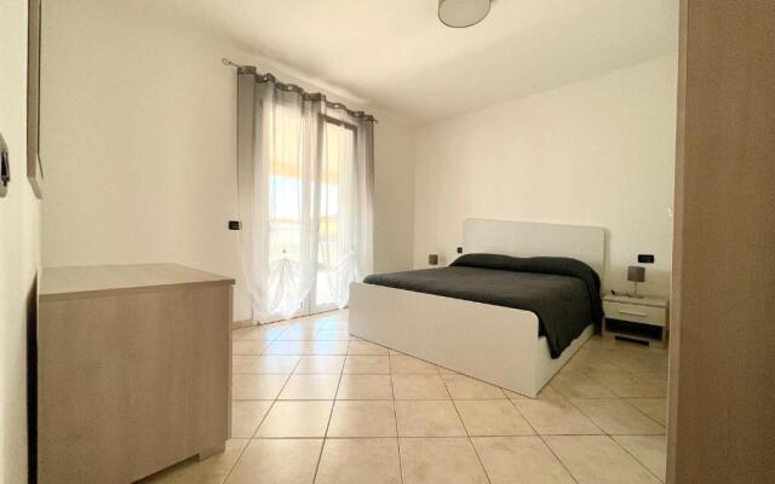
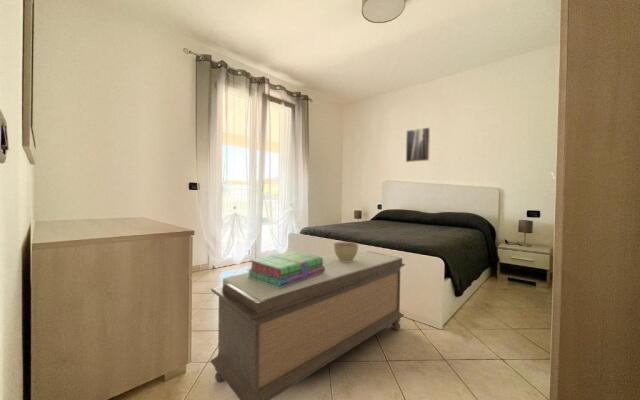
+ bench (324, 307)
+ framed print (417, 145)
+ planter bowl (345, 251)
+ stack of books (287, 266)
